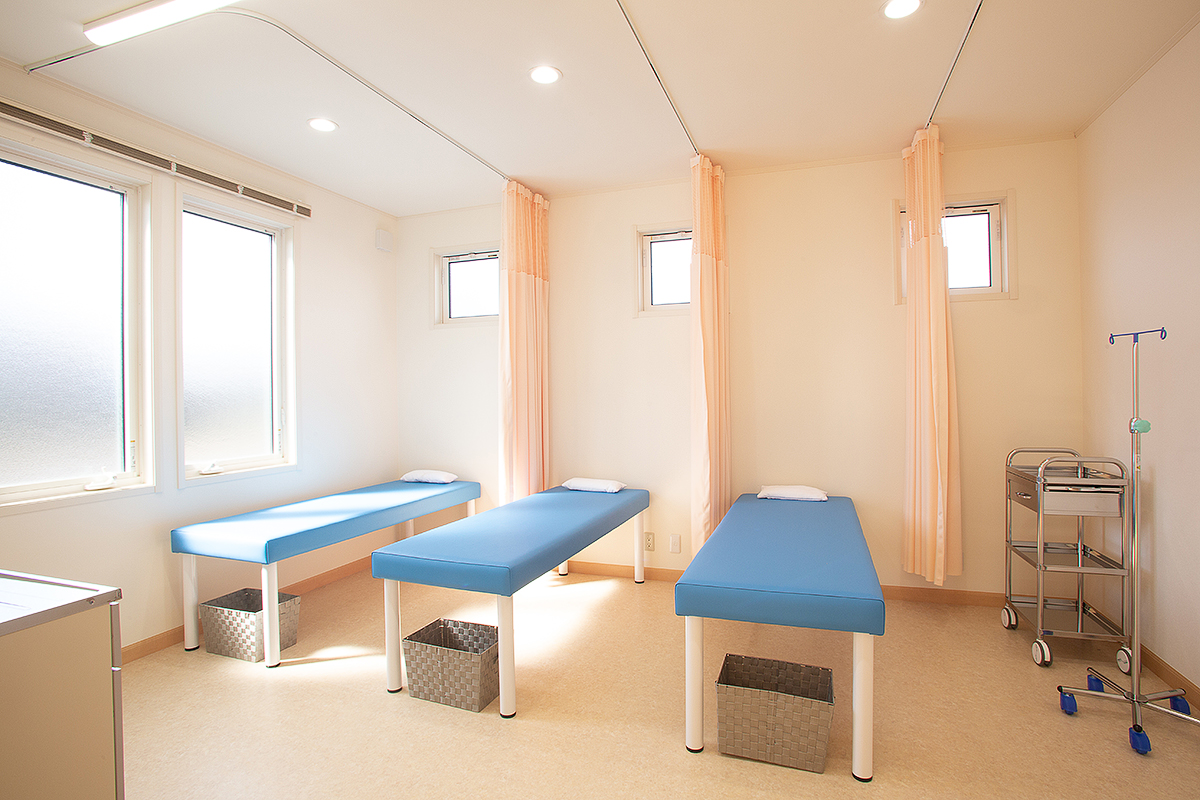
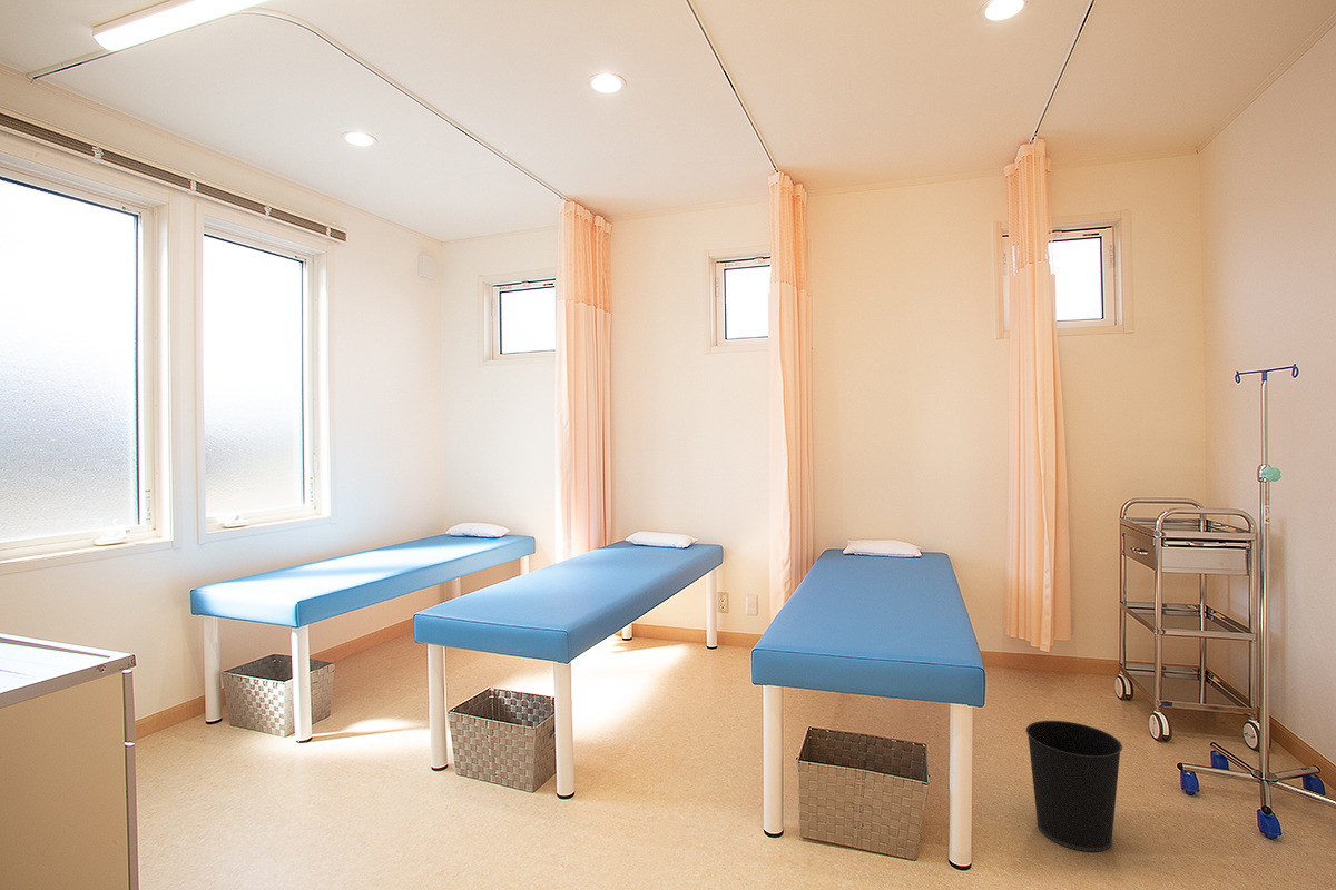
+ wastebasket (1073, 784)
